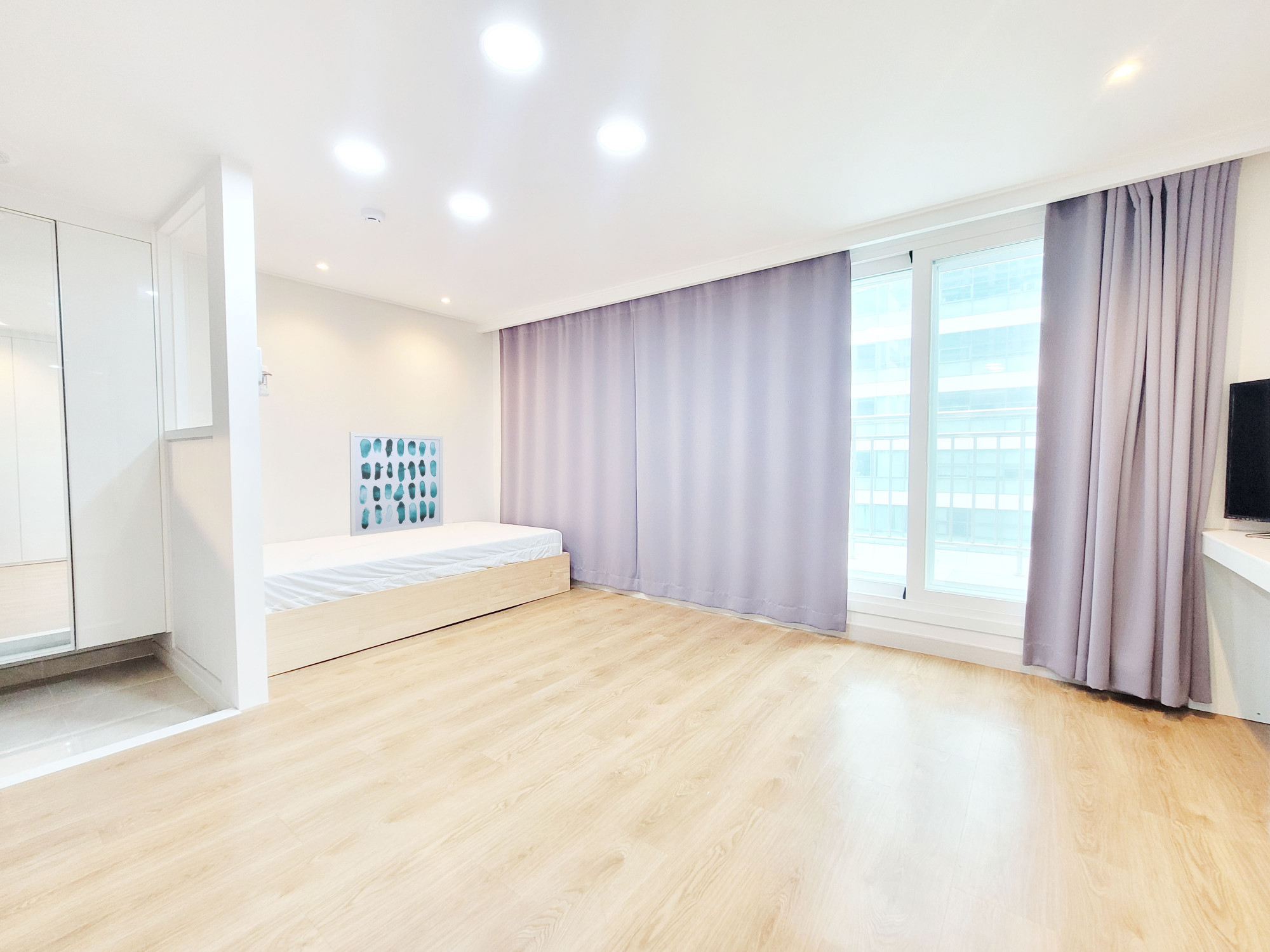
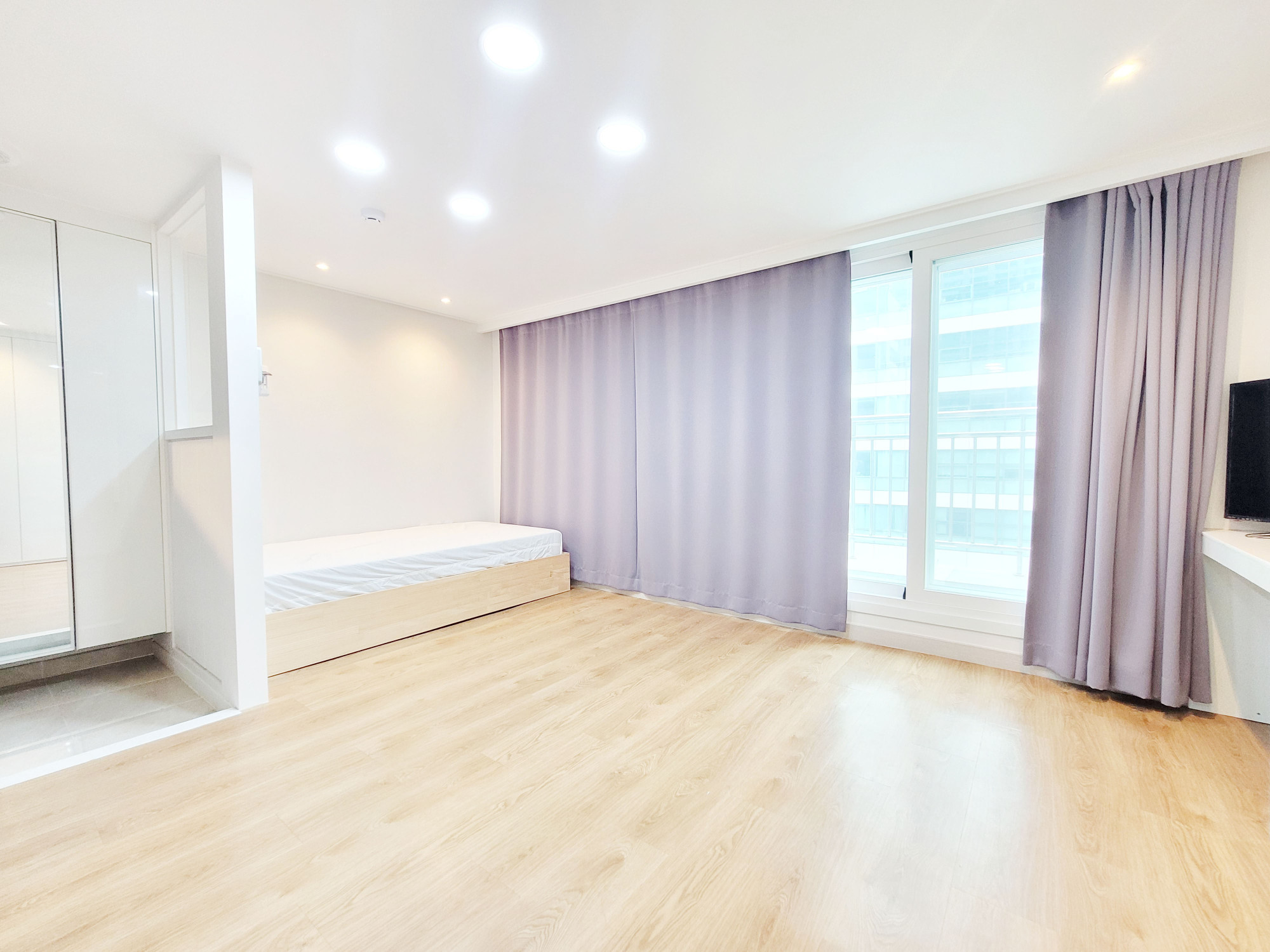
- wall art (400, 482)
